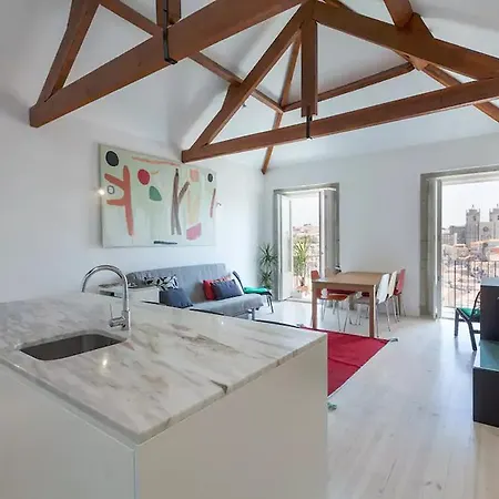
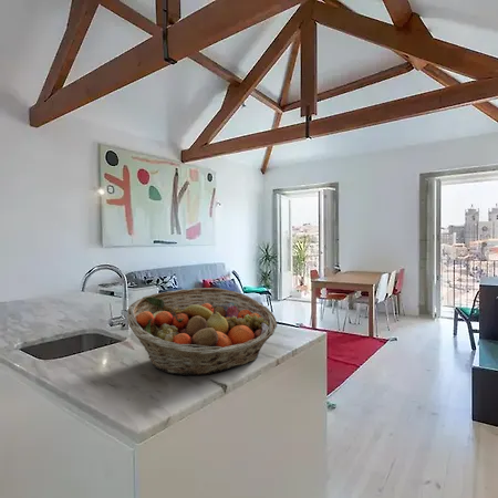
+ fruit basket (204, 325)
